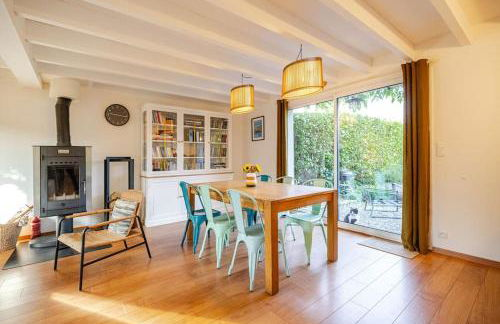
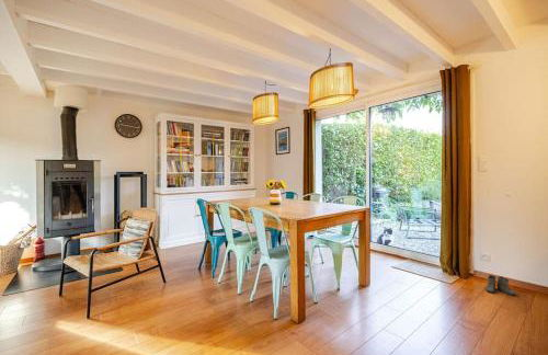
+ boots (498, 284)
